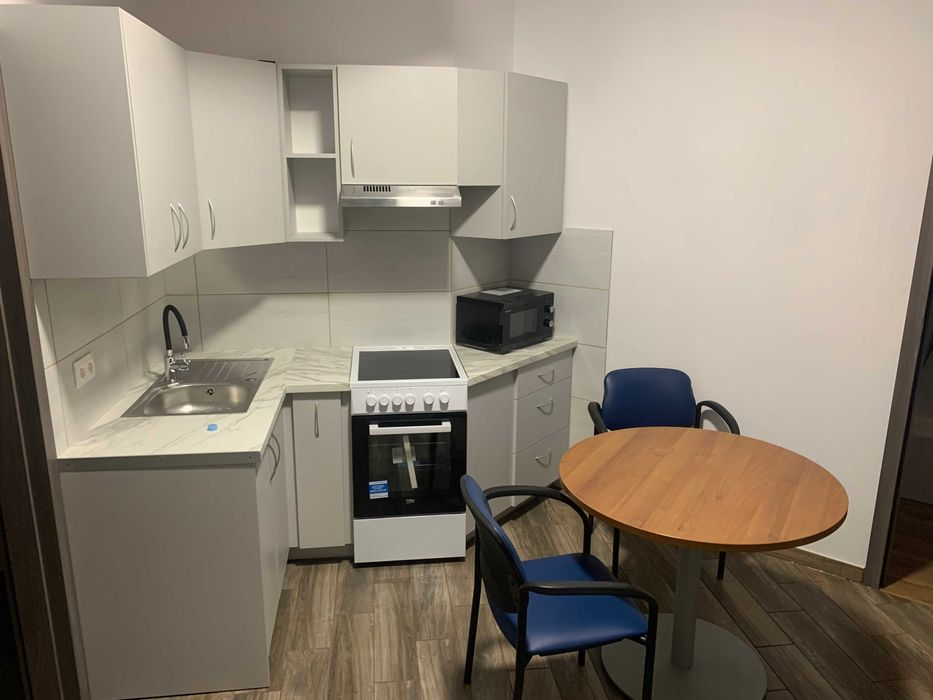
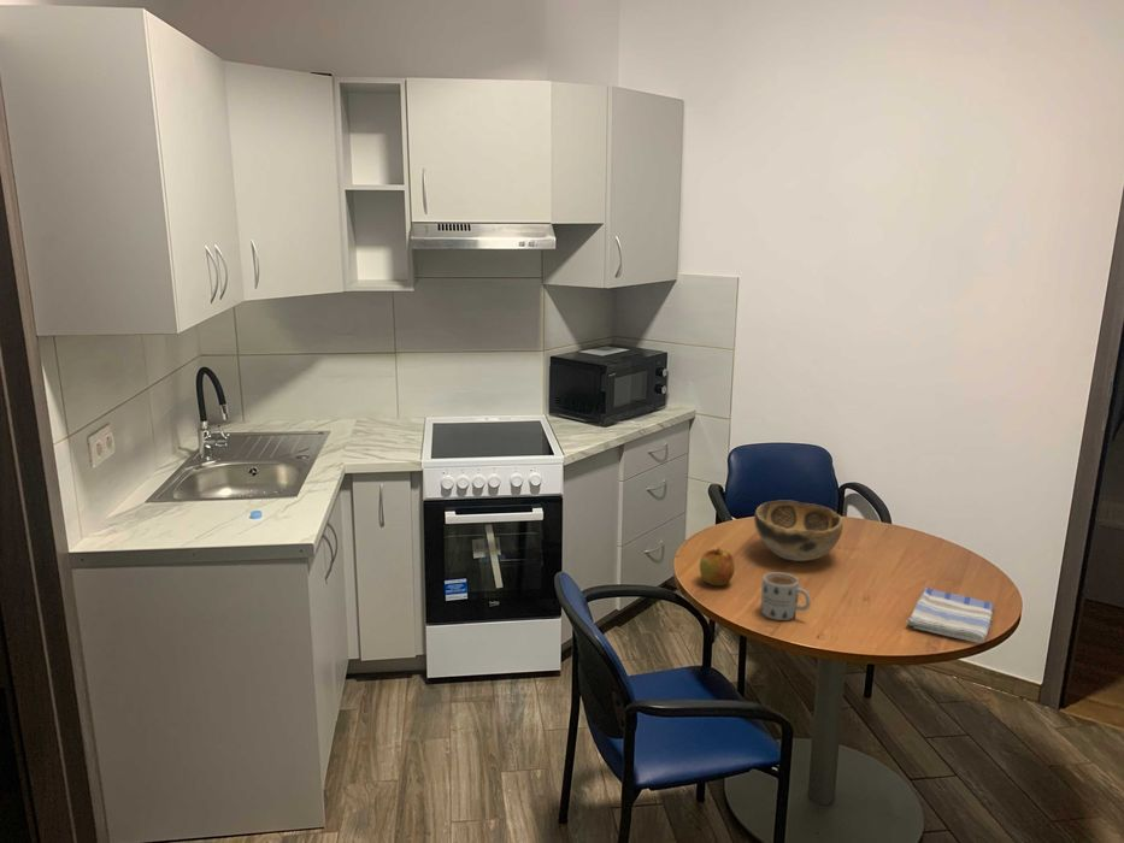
+ mug (785, 597)
+ apple (717, 564)
+ dish towel (952, 612)
+ decorative bowl (796, 535)
